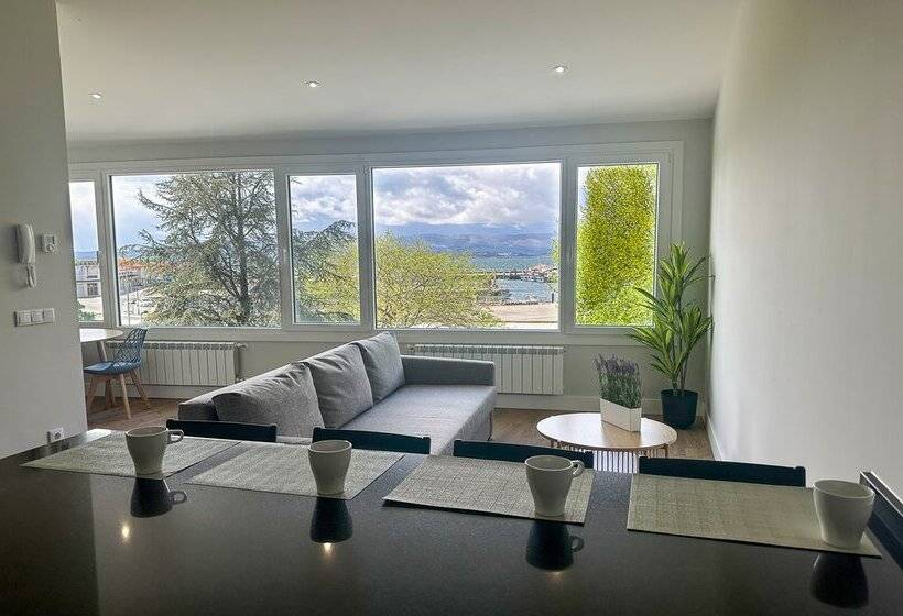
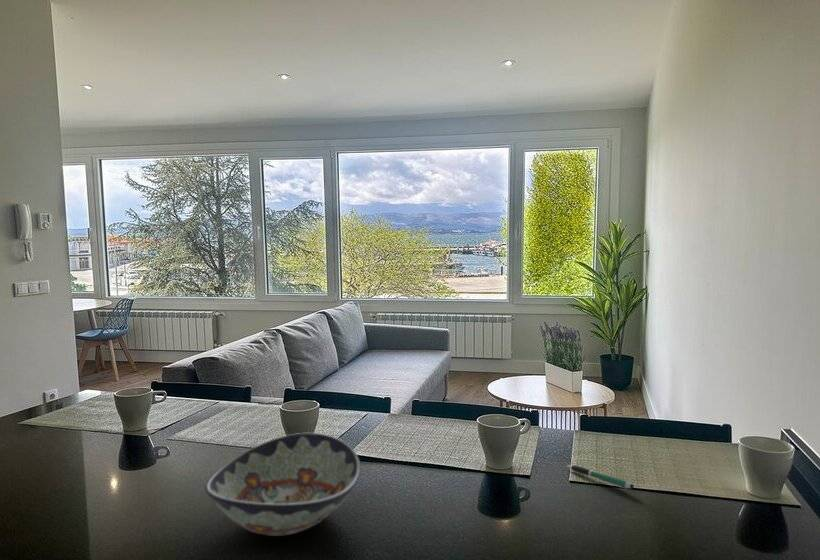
+ pen (598, 475)
+ decorative bowl (287, 491)
